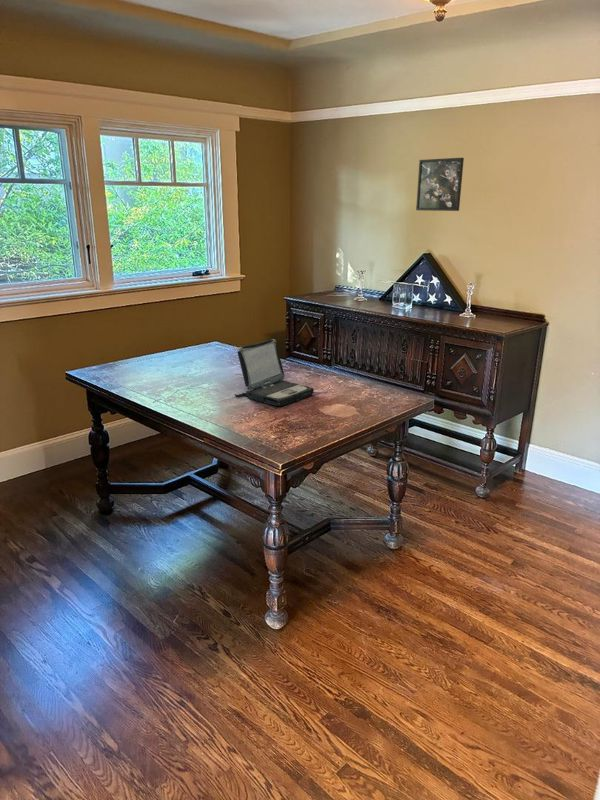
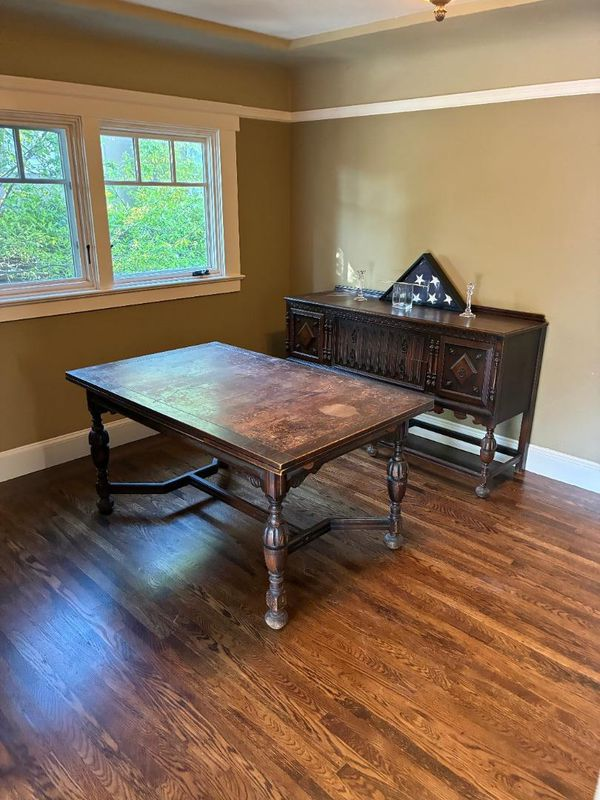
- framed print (439, 185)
- laptop (274, 371)
